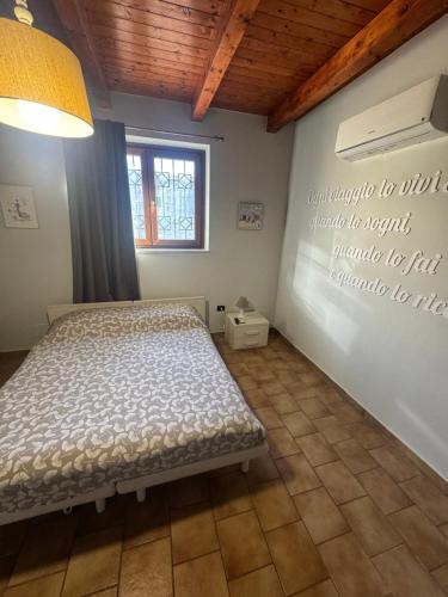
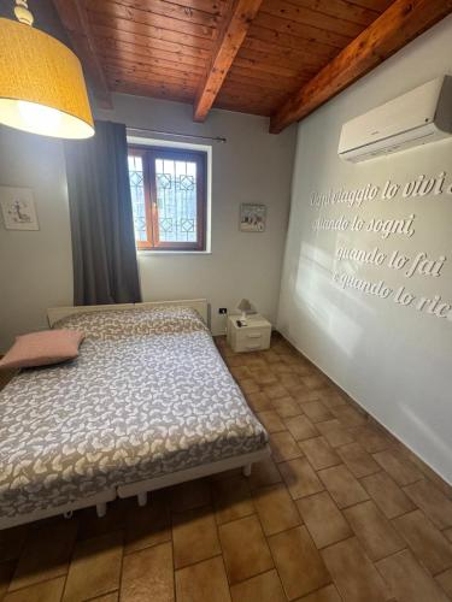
+ pillow (46, 346)
